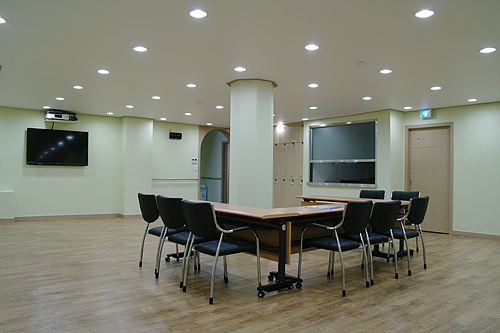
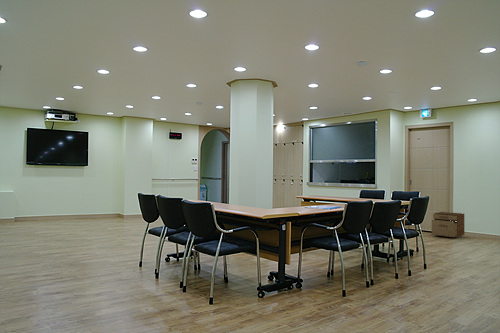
+ filing cabinet (447, 225)
